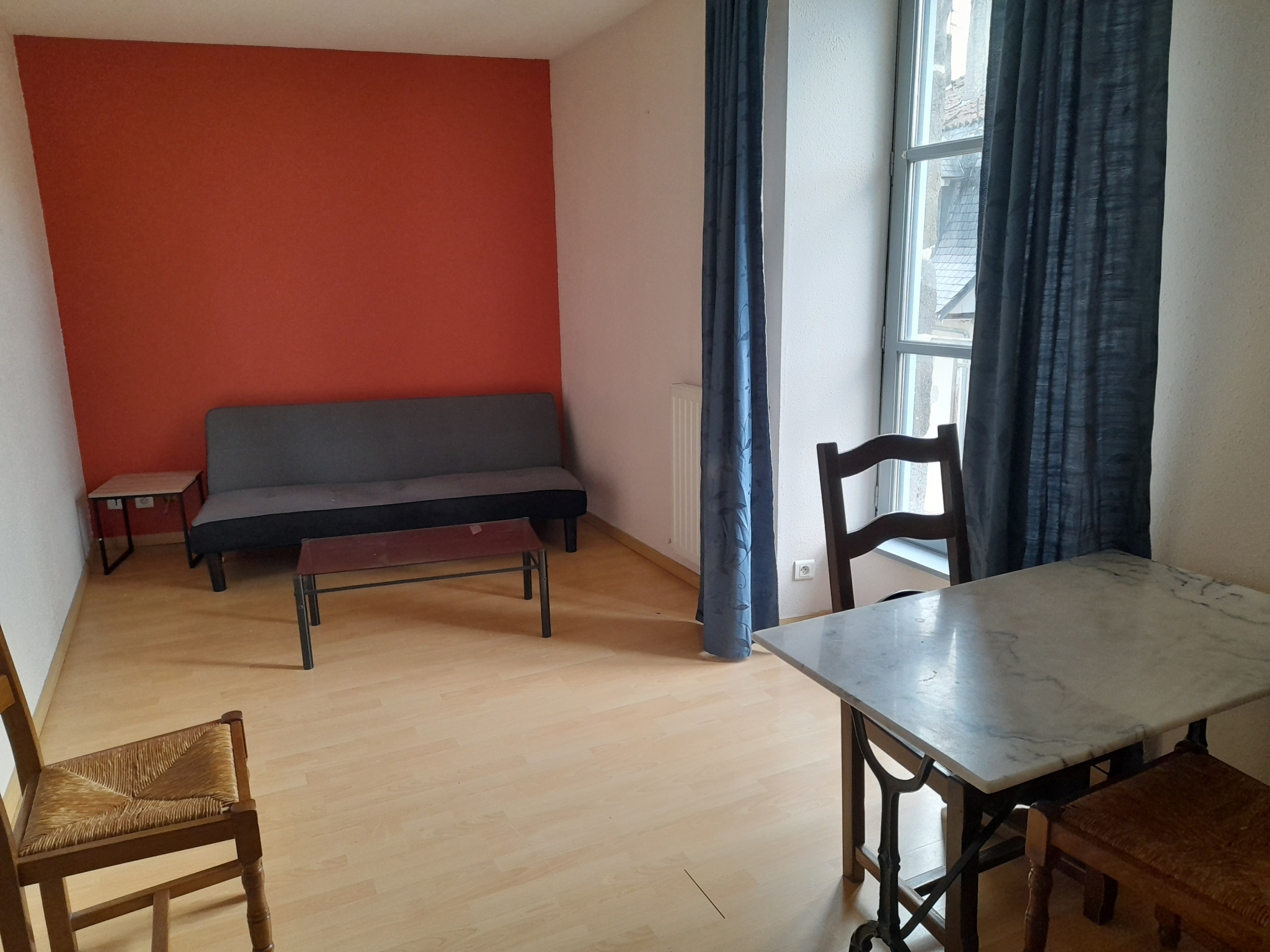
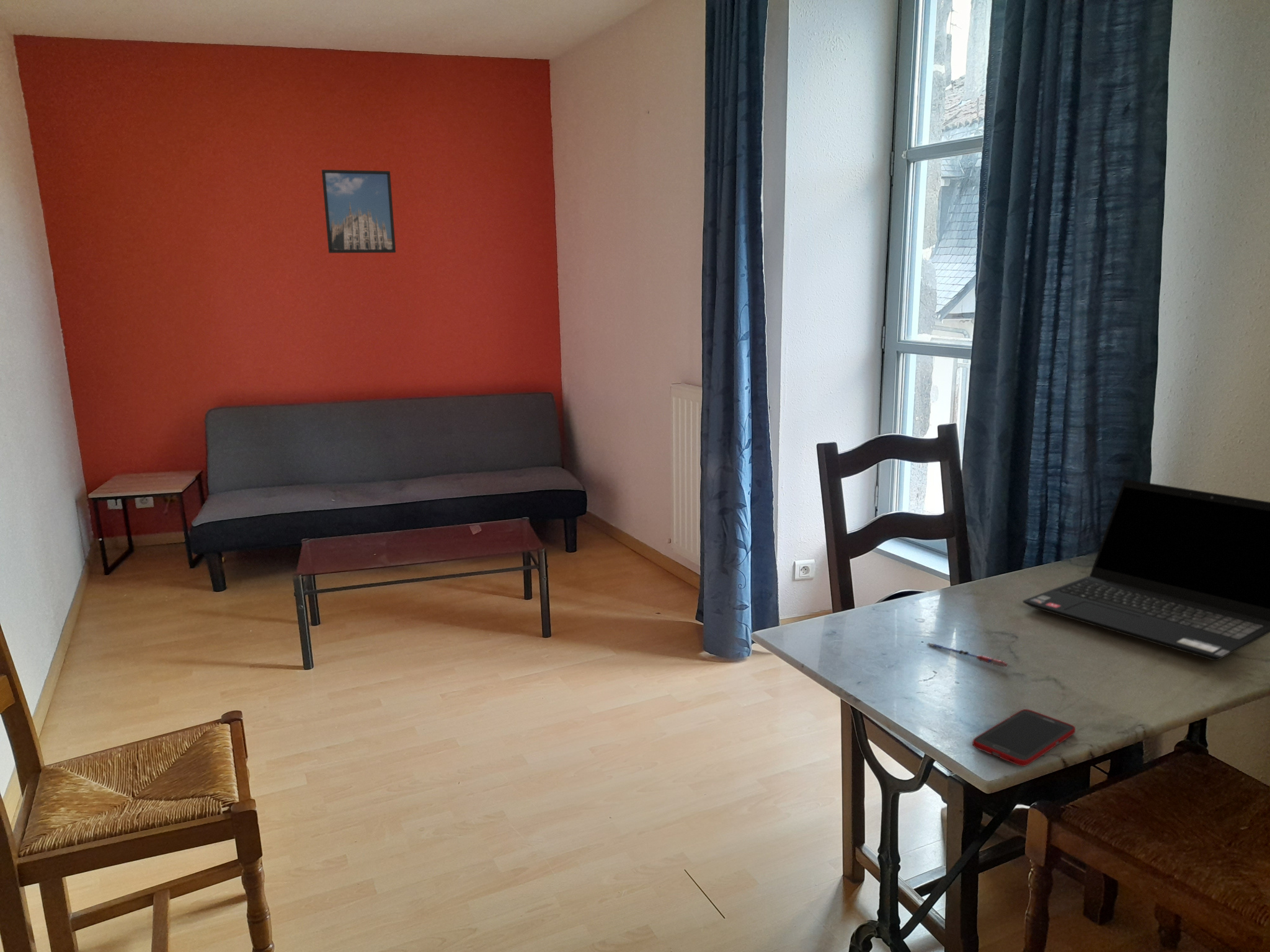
+ laptop computer (1165, 560)
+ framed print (359, 212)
+ cell phone (1024, 736)
+ pen (966, 653)
